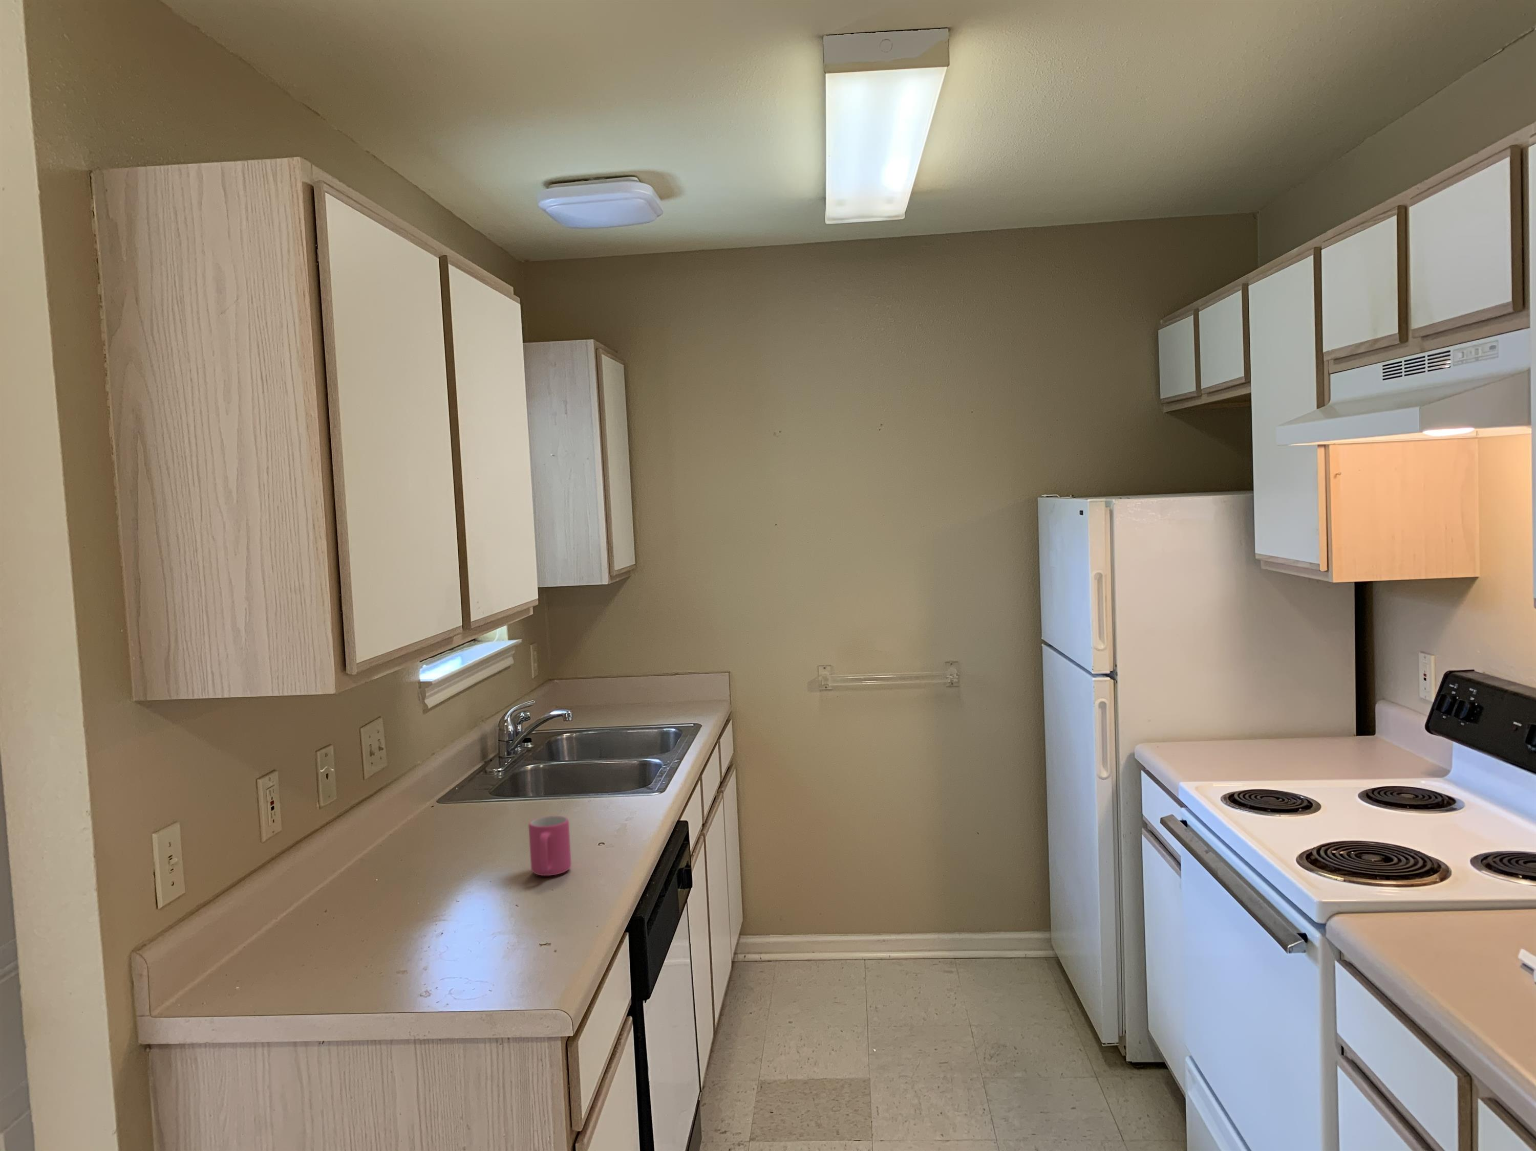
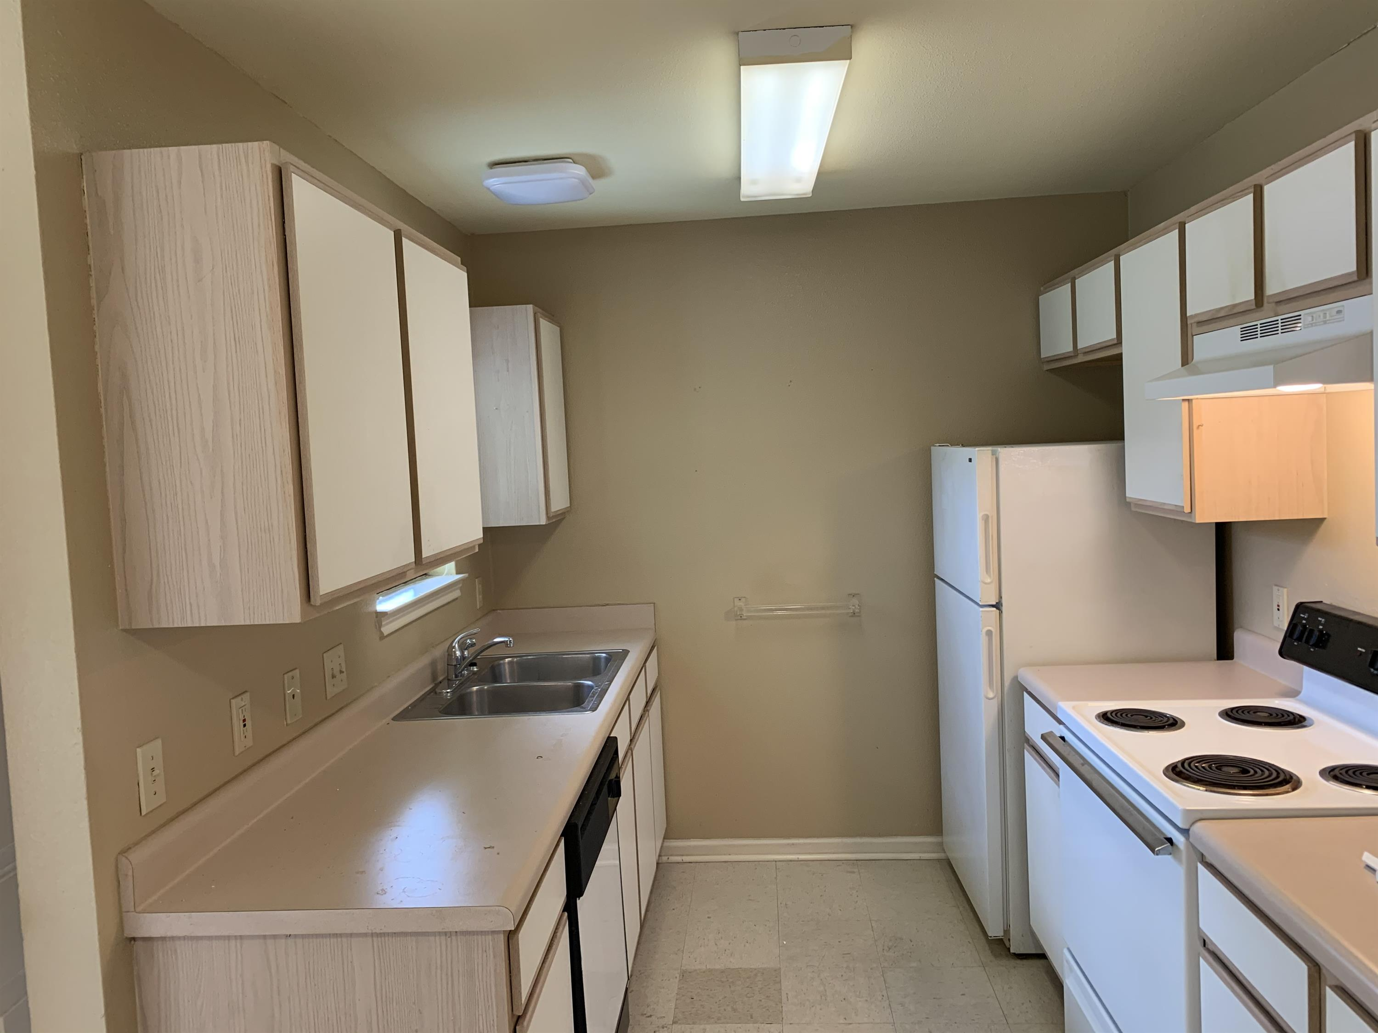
- mug (548, 849)
